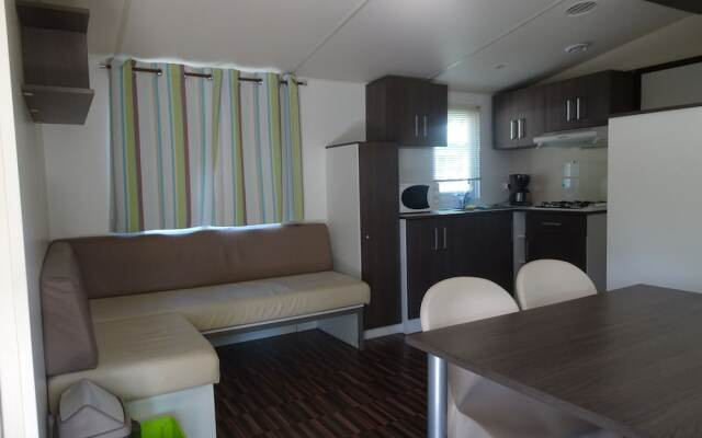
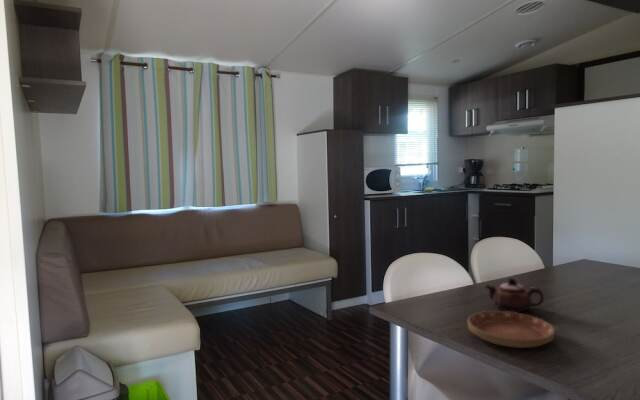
+ teapot (513, 293)
+ saucer (509, 329)
